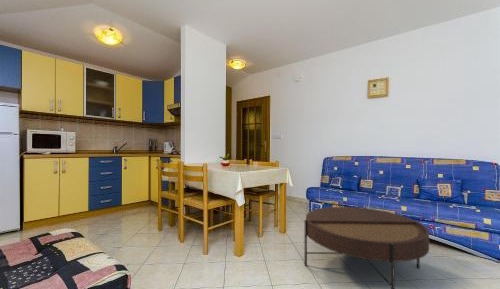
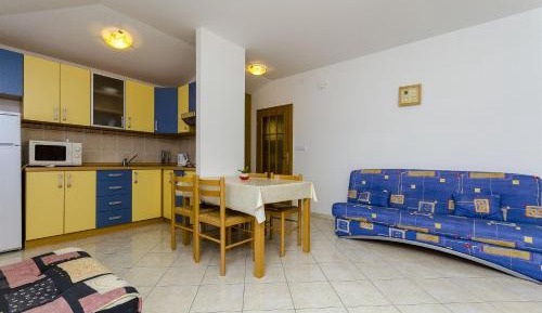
- coffee table (361, 243)
